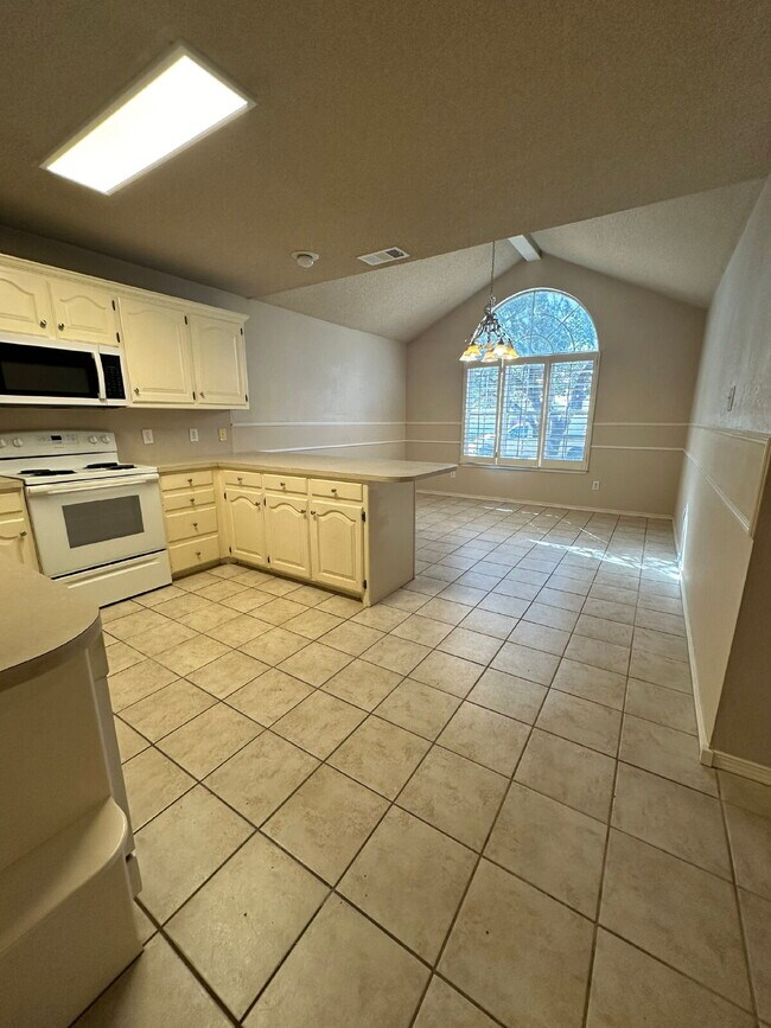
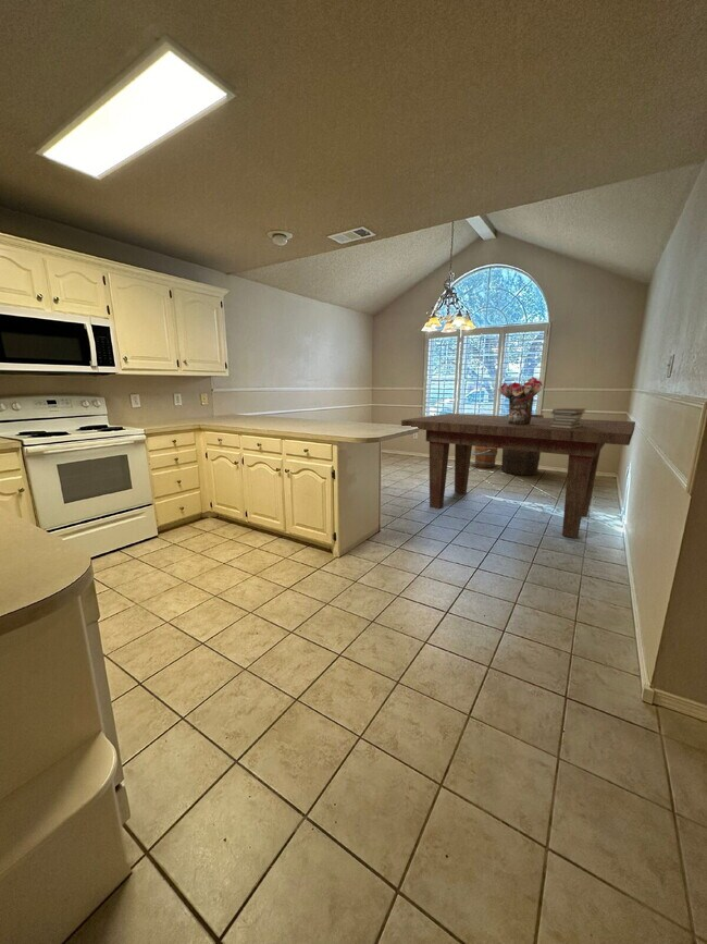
+ bouquet (519, 400)
+ bucket (484, 455)
+ dining table (510, 449)
+ wooden barrel (518, 450)
+ book stack (568, 417)
